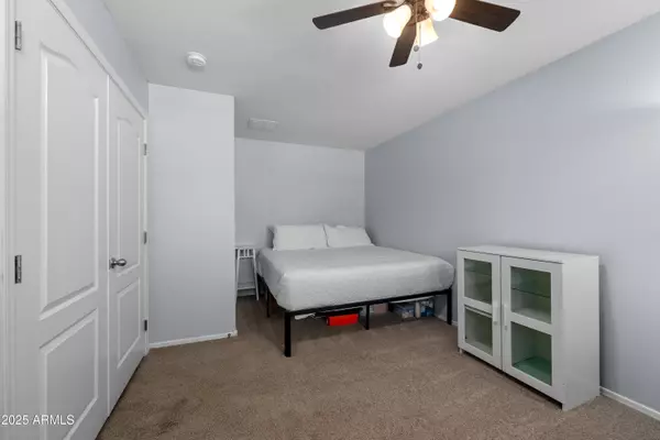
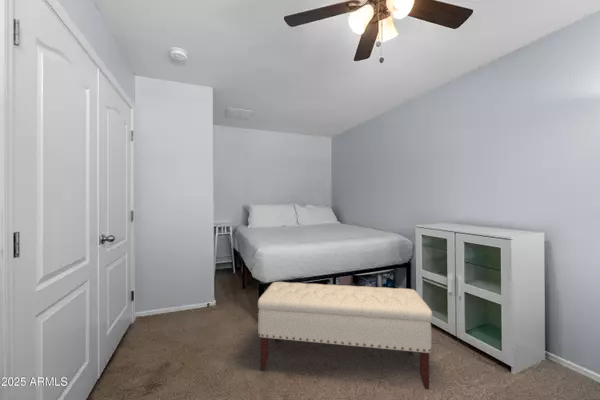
+ bench (340, 326)
